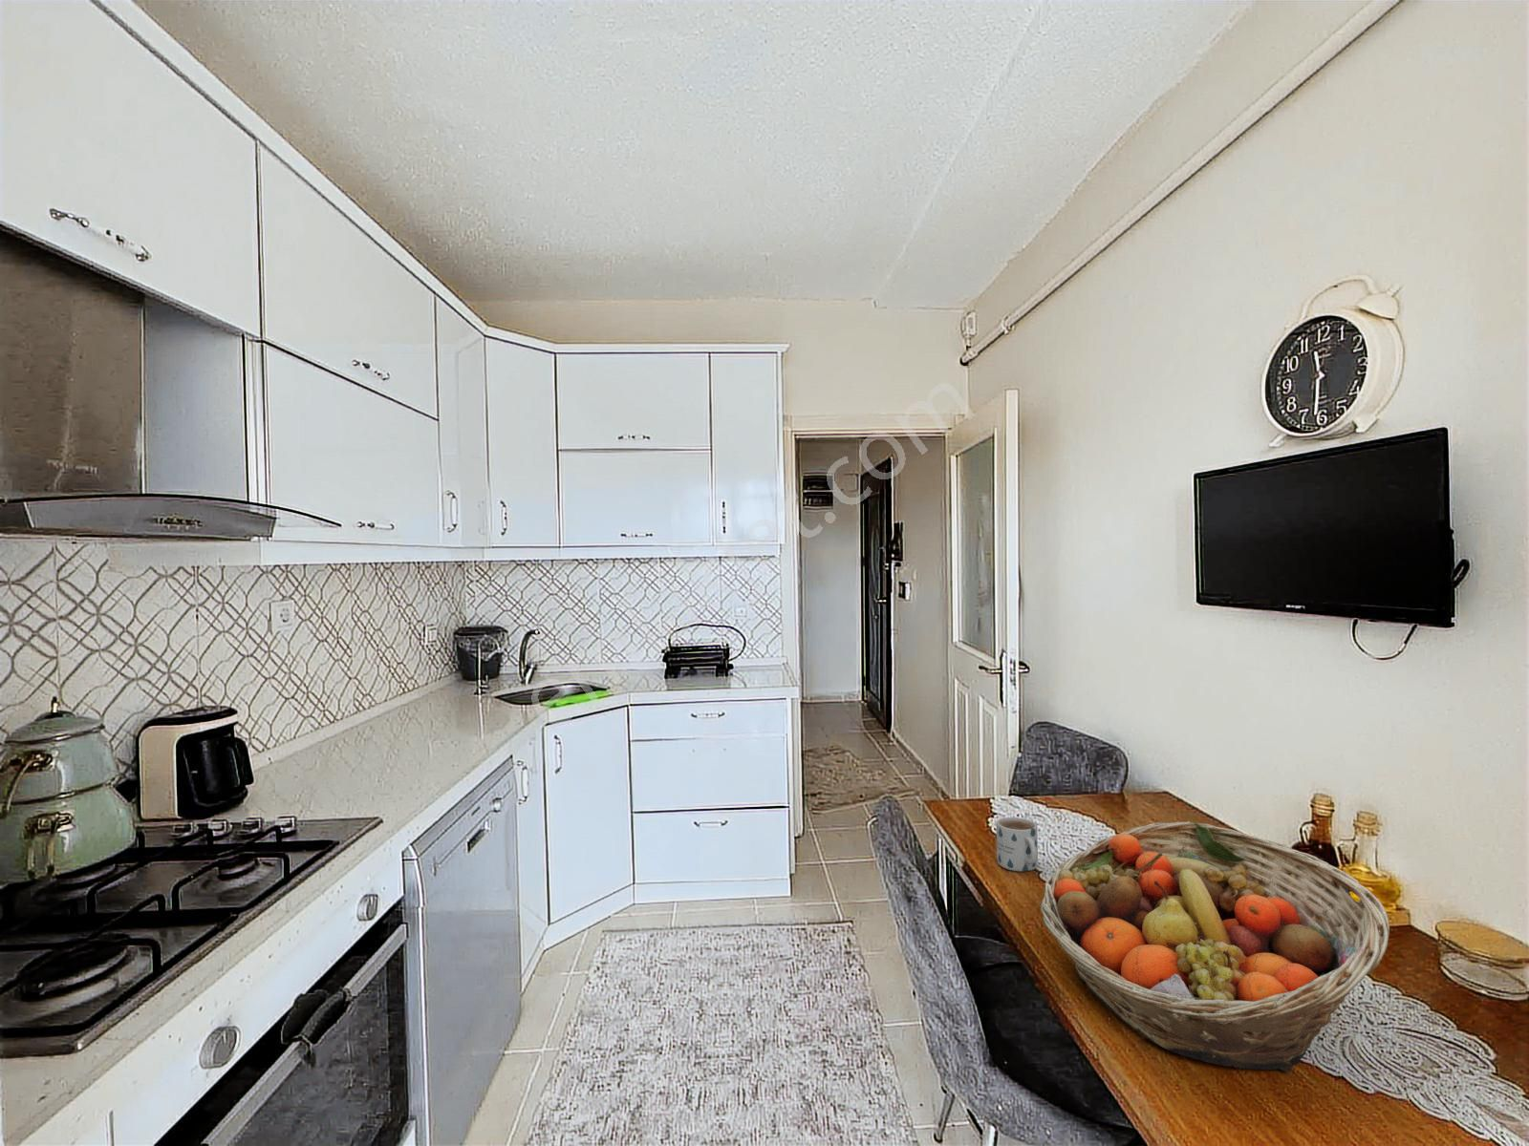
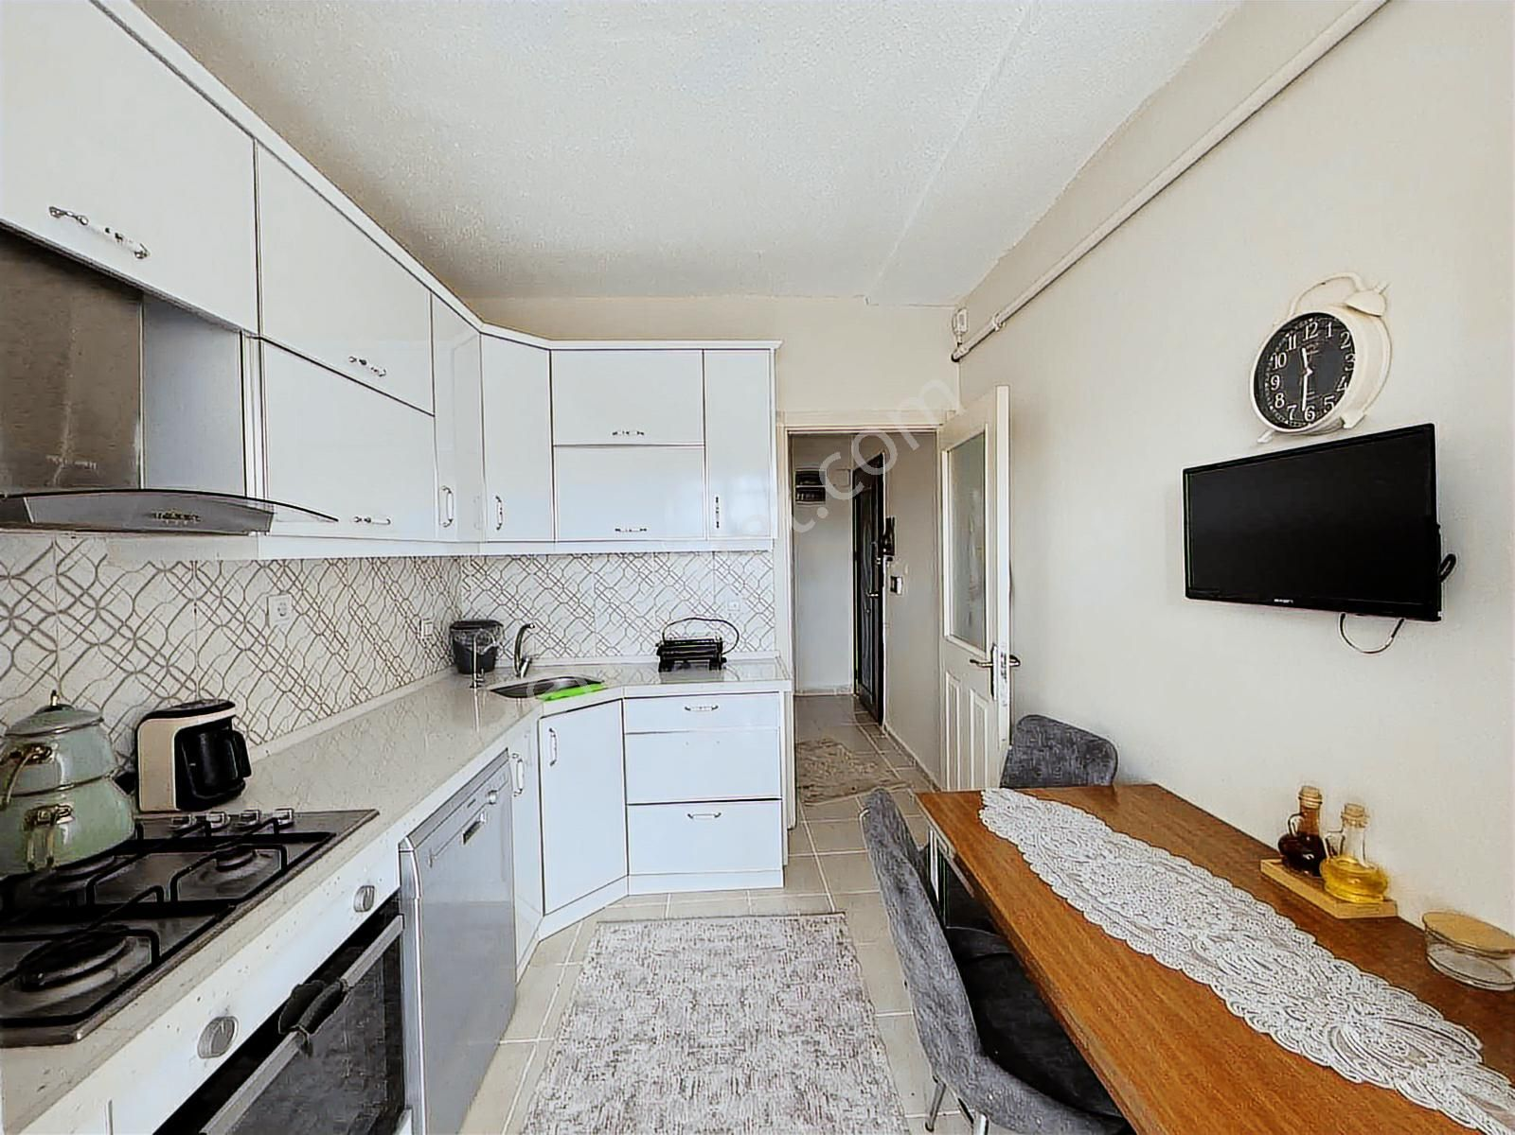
- fruit basket (1193, 927)
- mug (1021, 846)
